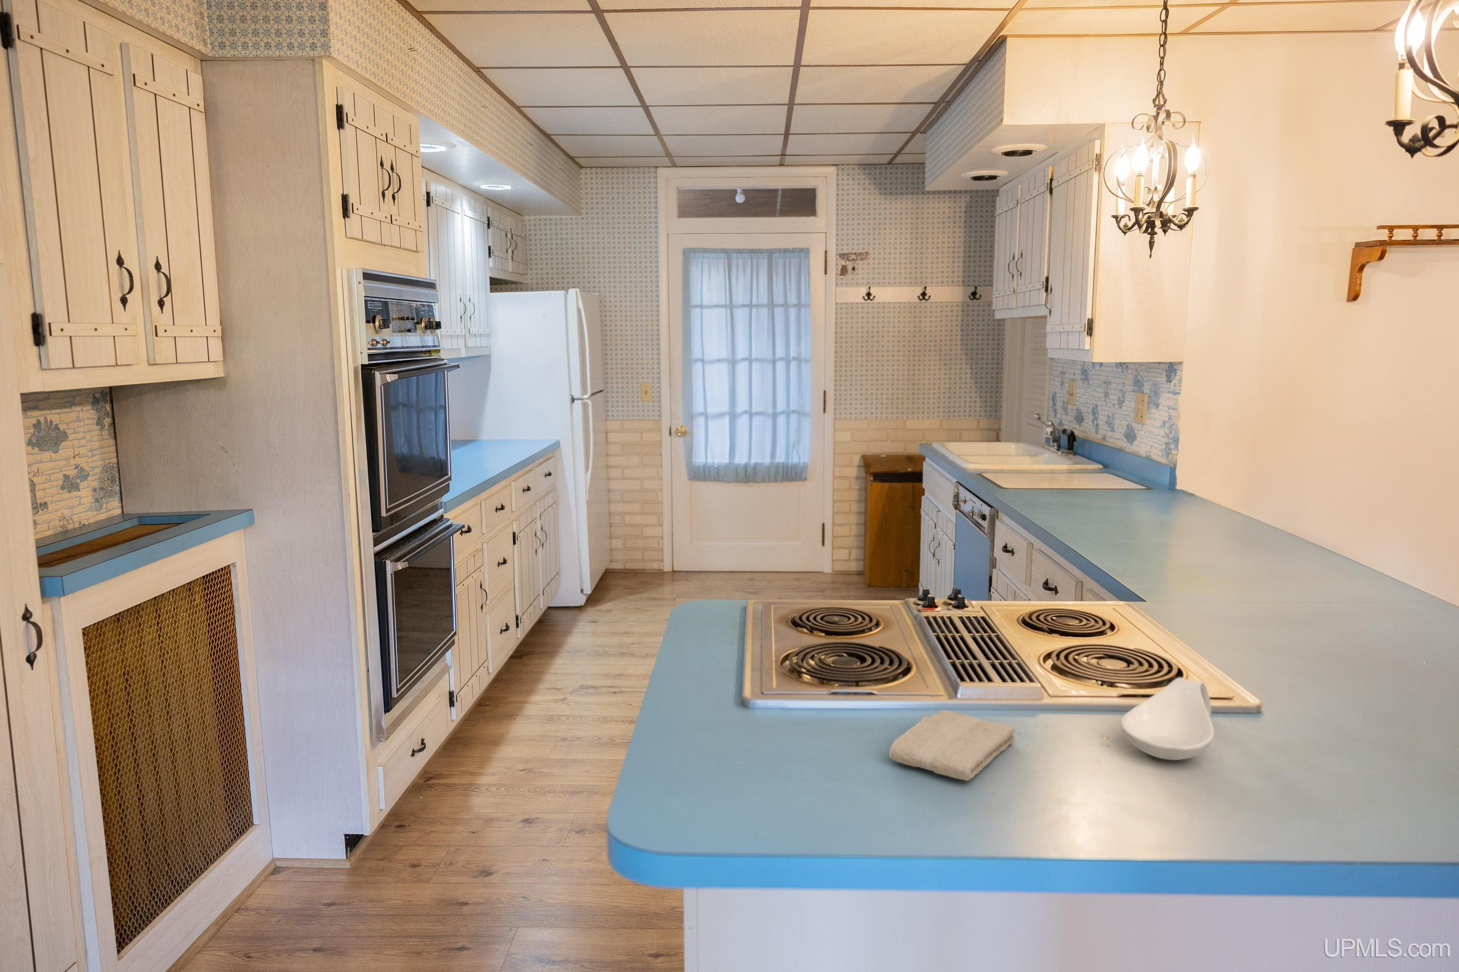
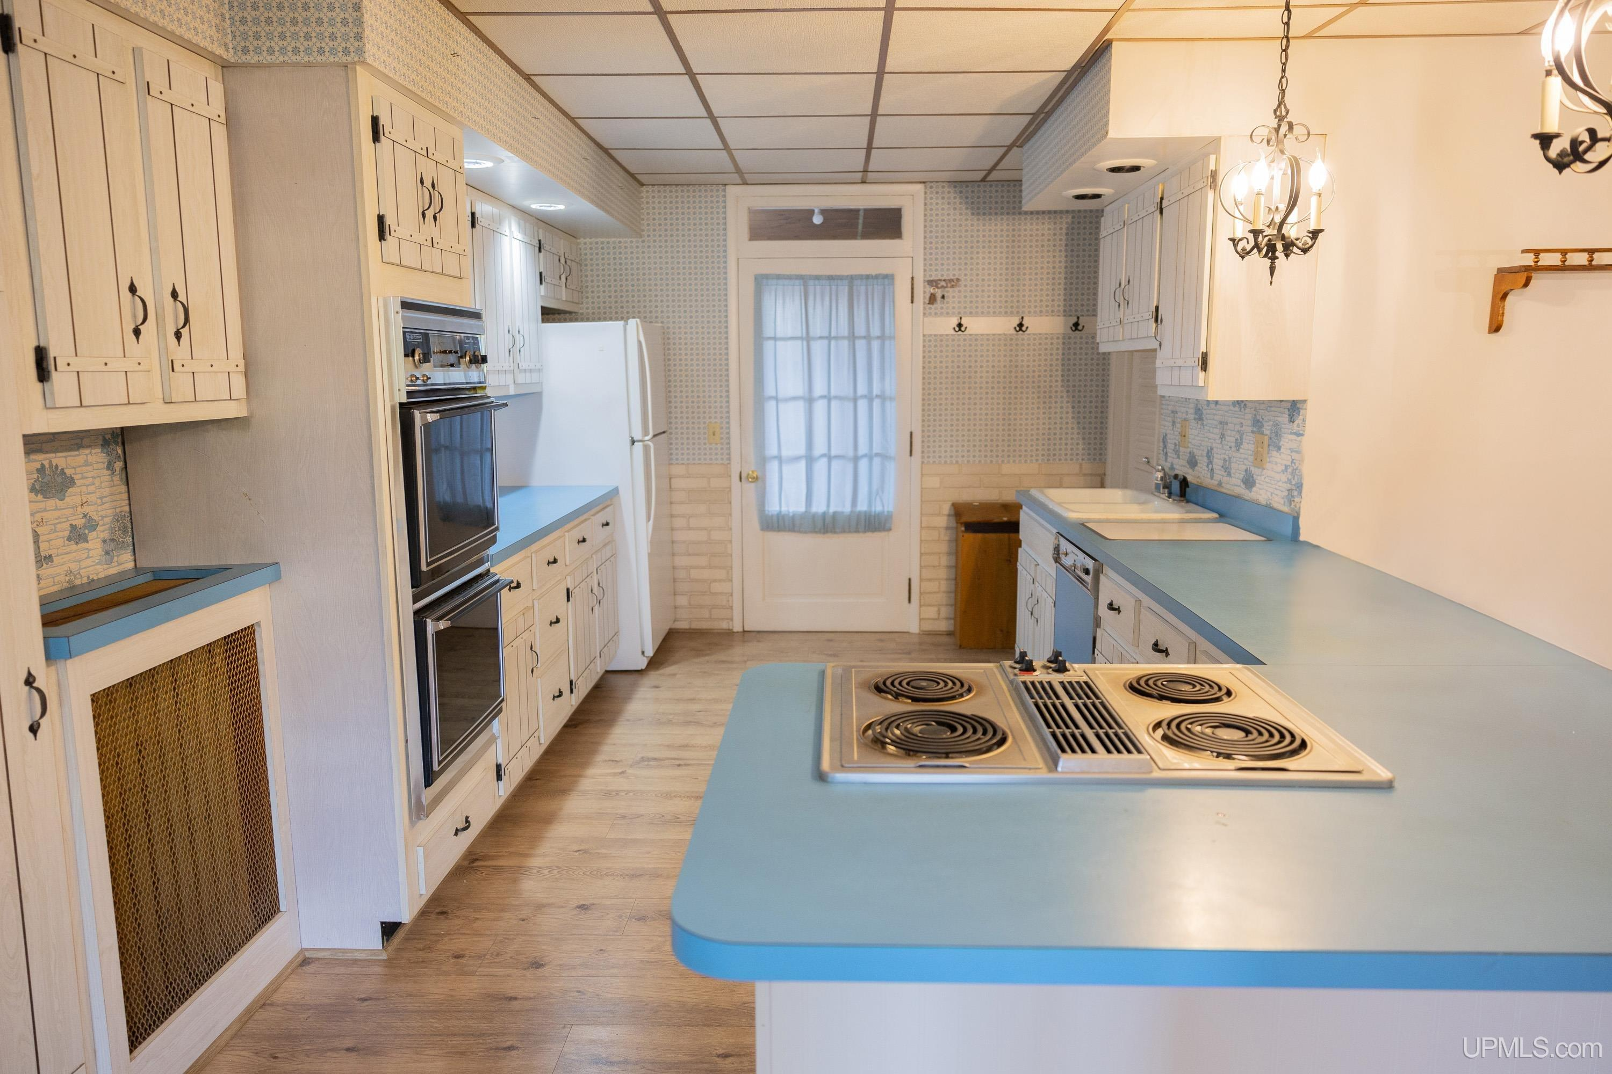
- washcloth (954, 742)
- spoon rest (1176, 715)
